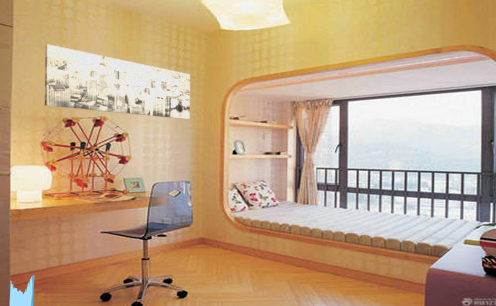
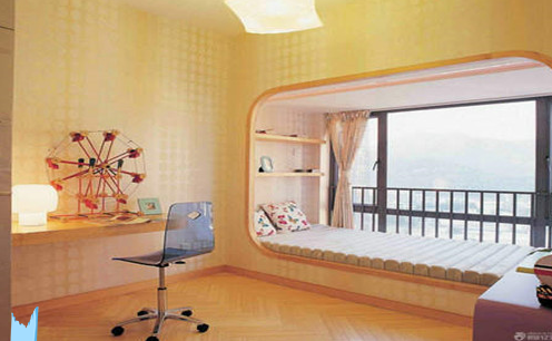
- wall art (128, 87)
